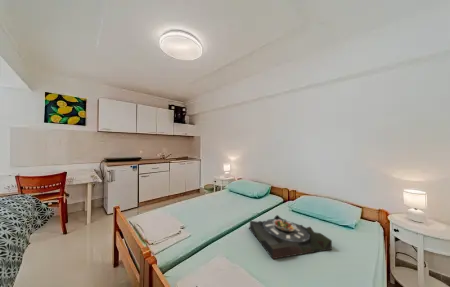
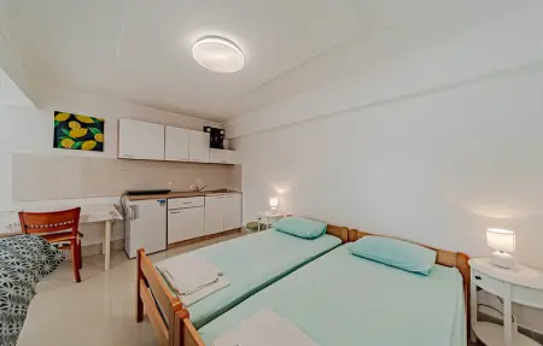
- serving tray (285, 228)
